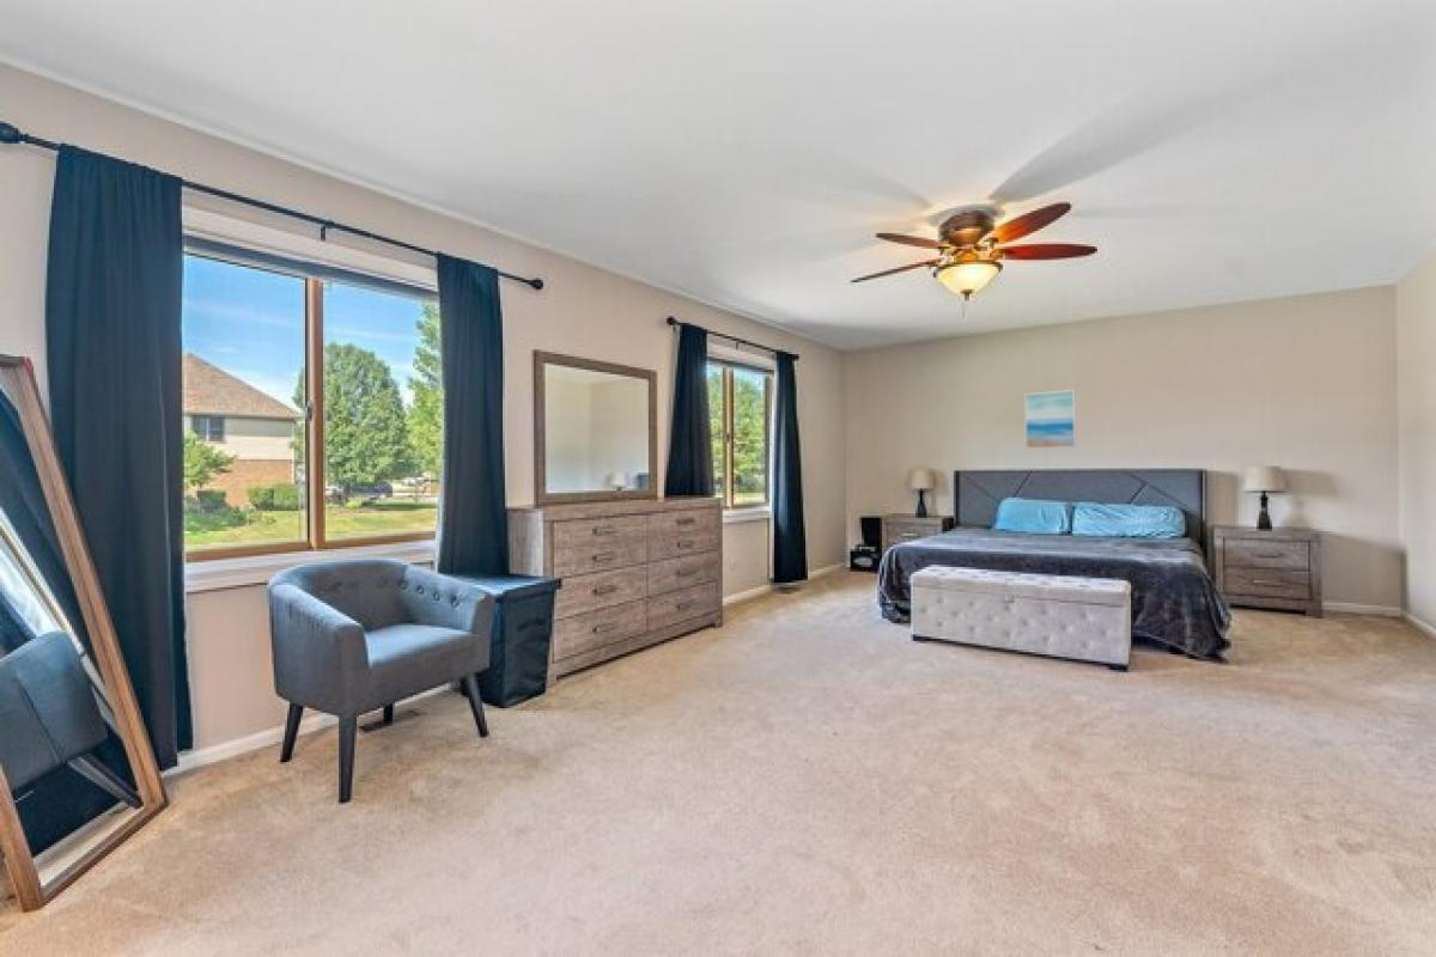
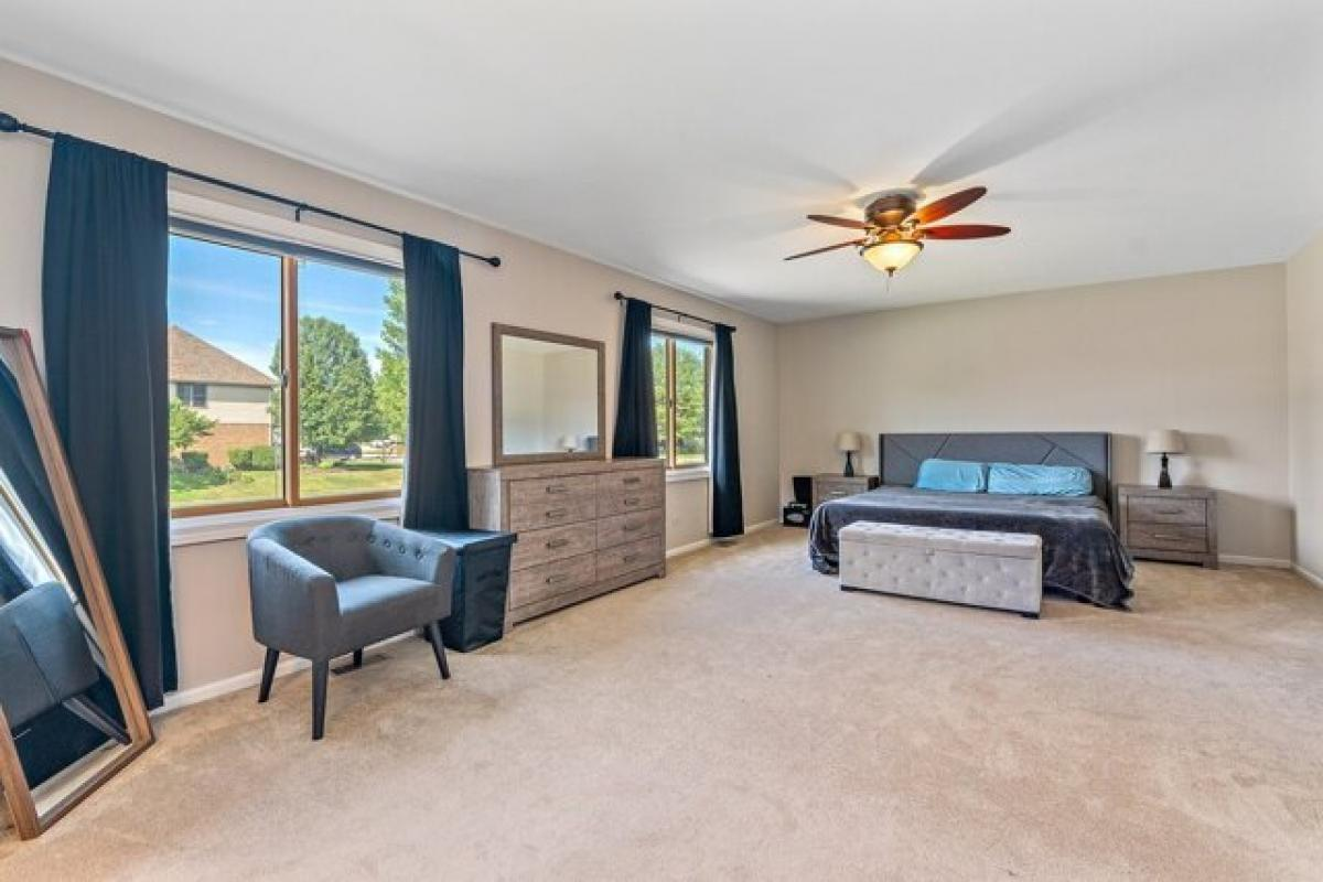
- wall art (1049, 420)
